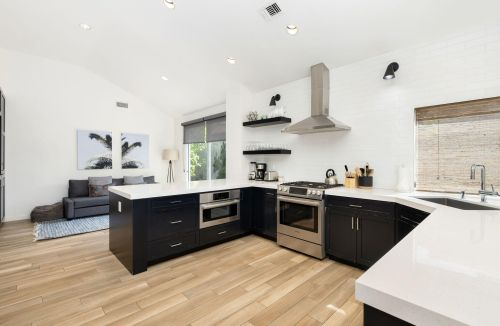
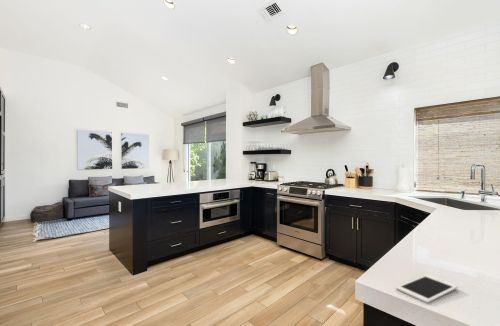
+ cell phone (427, 287)
